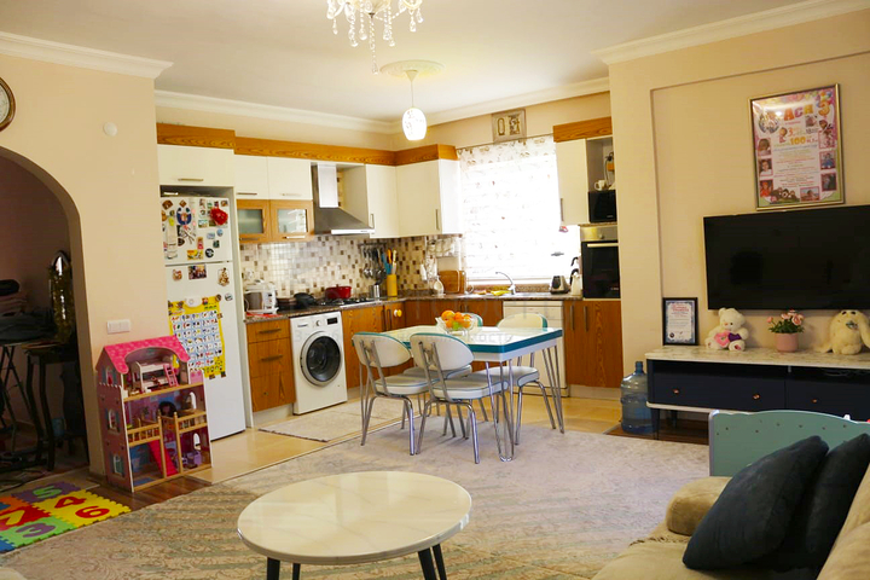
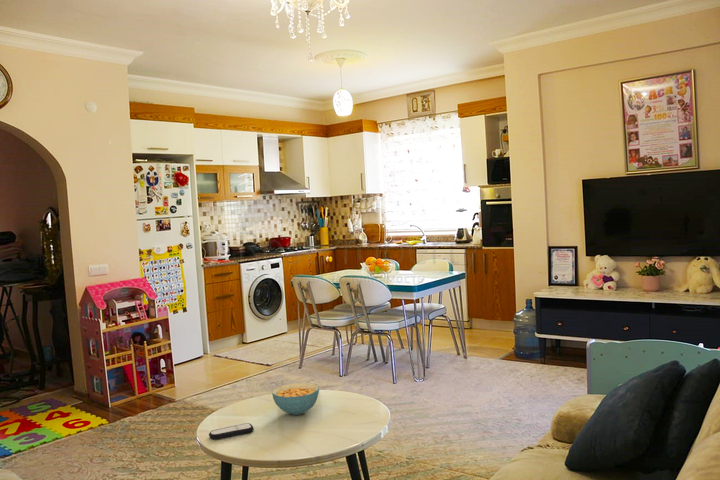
+ remote control (231, 431)
+ cereal bowl (296, 401)
